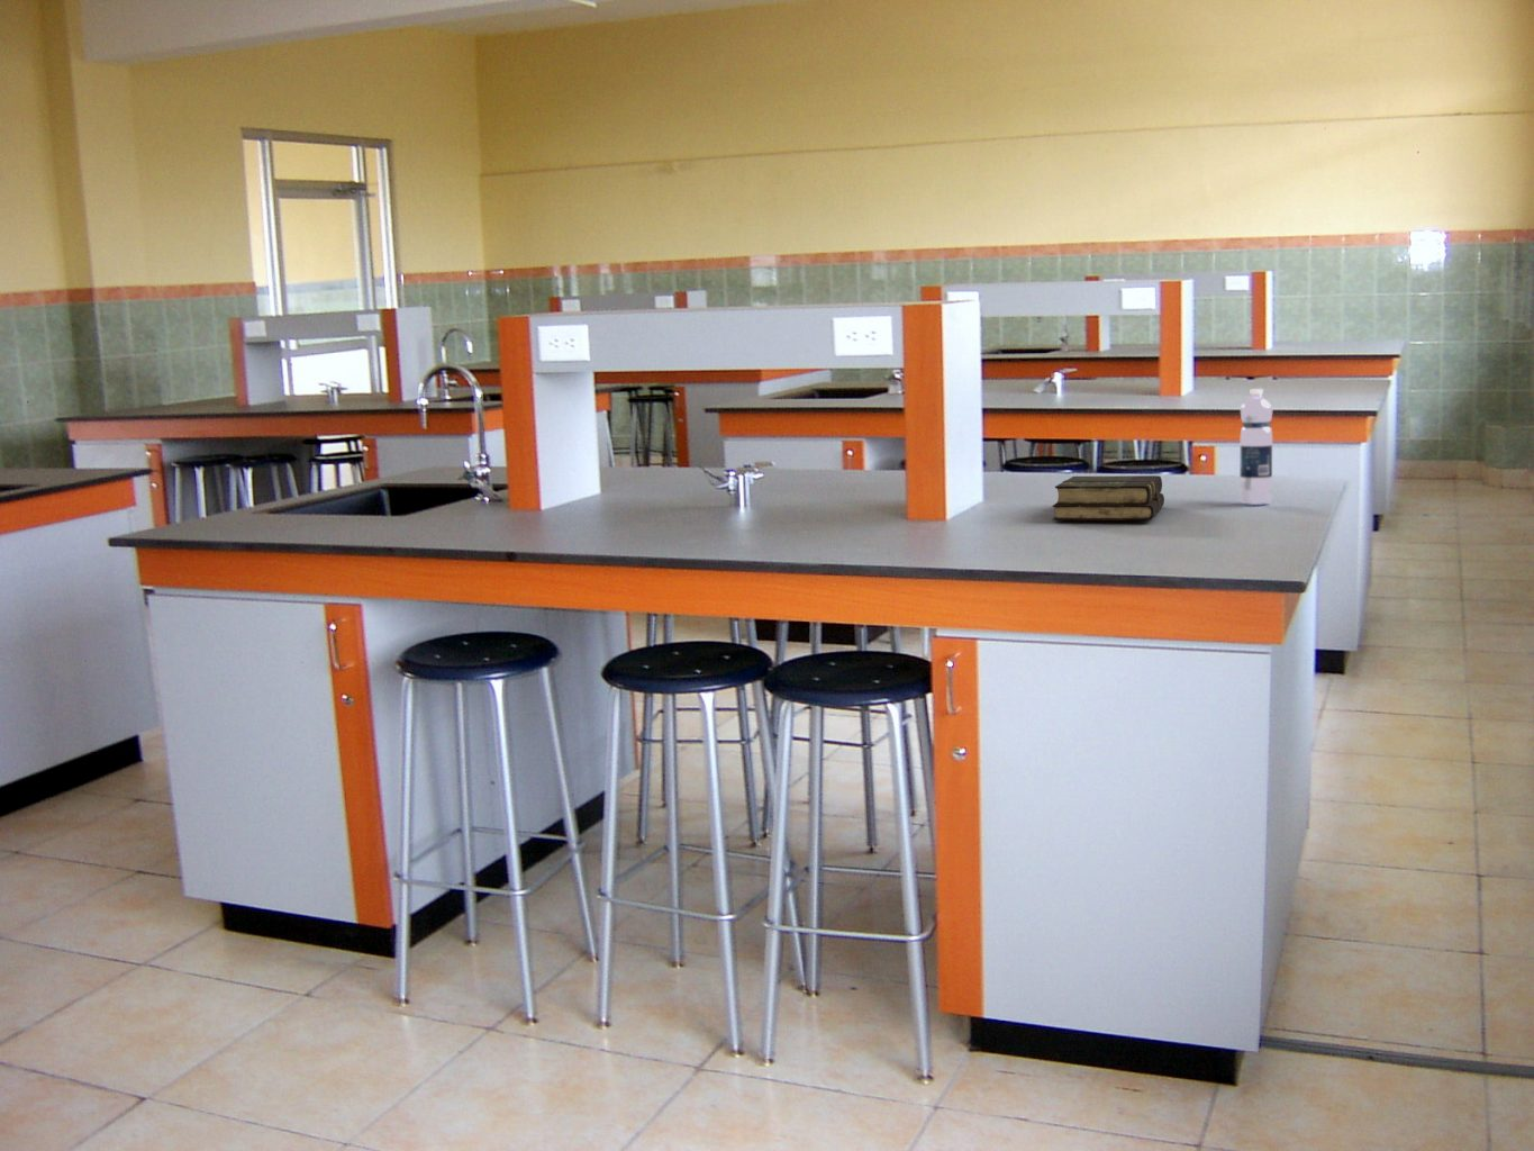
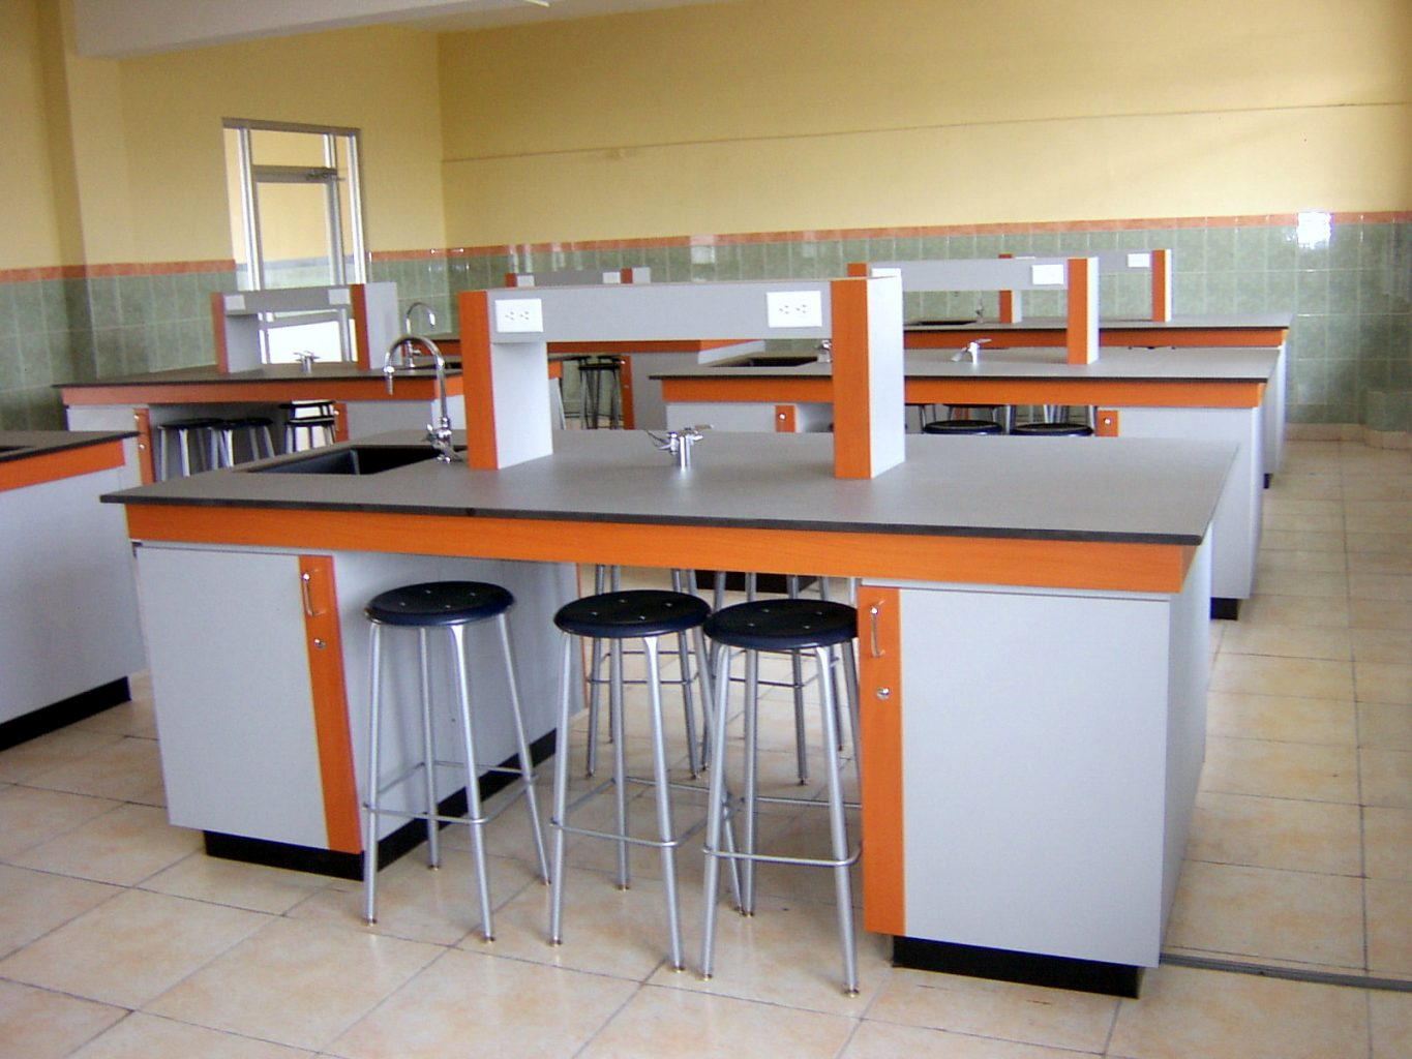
- water bottle (1255, 446)
- book (1110, 497)
